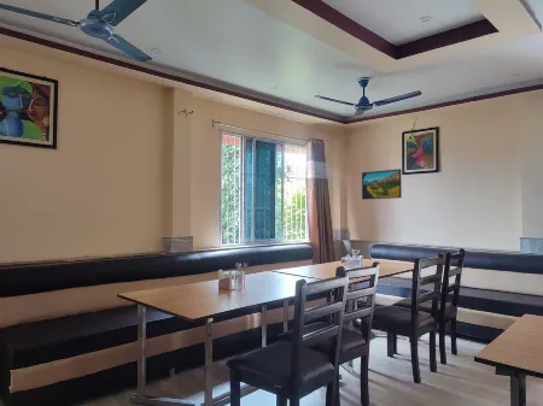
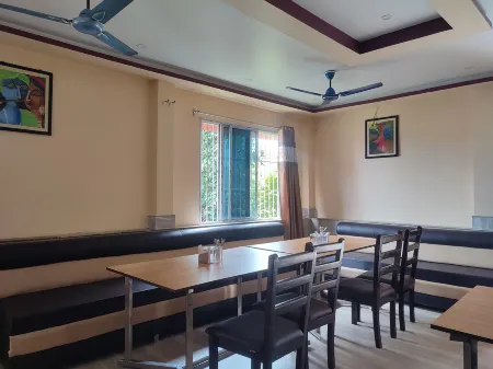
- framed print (380, 184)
